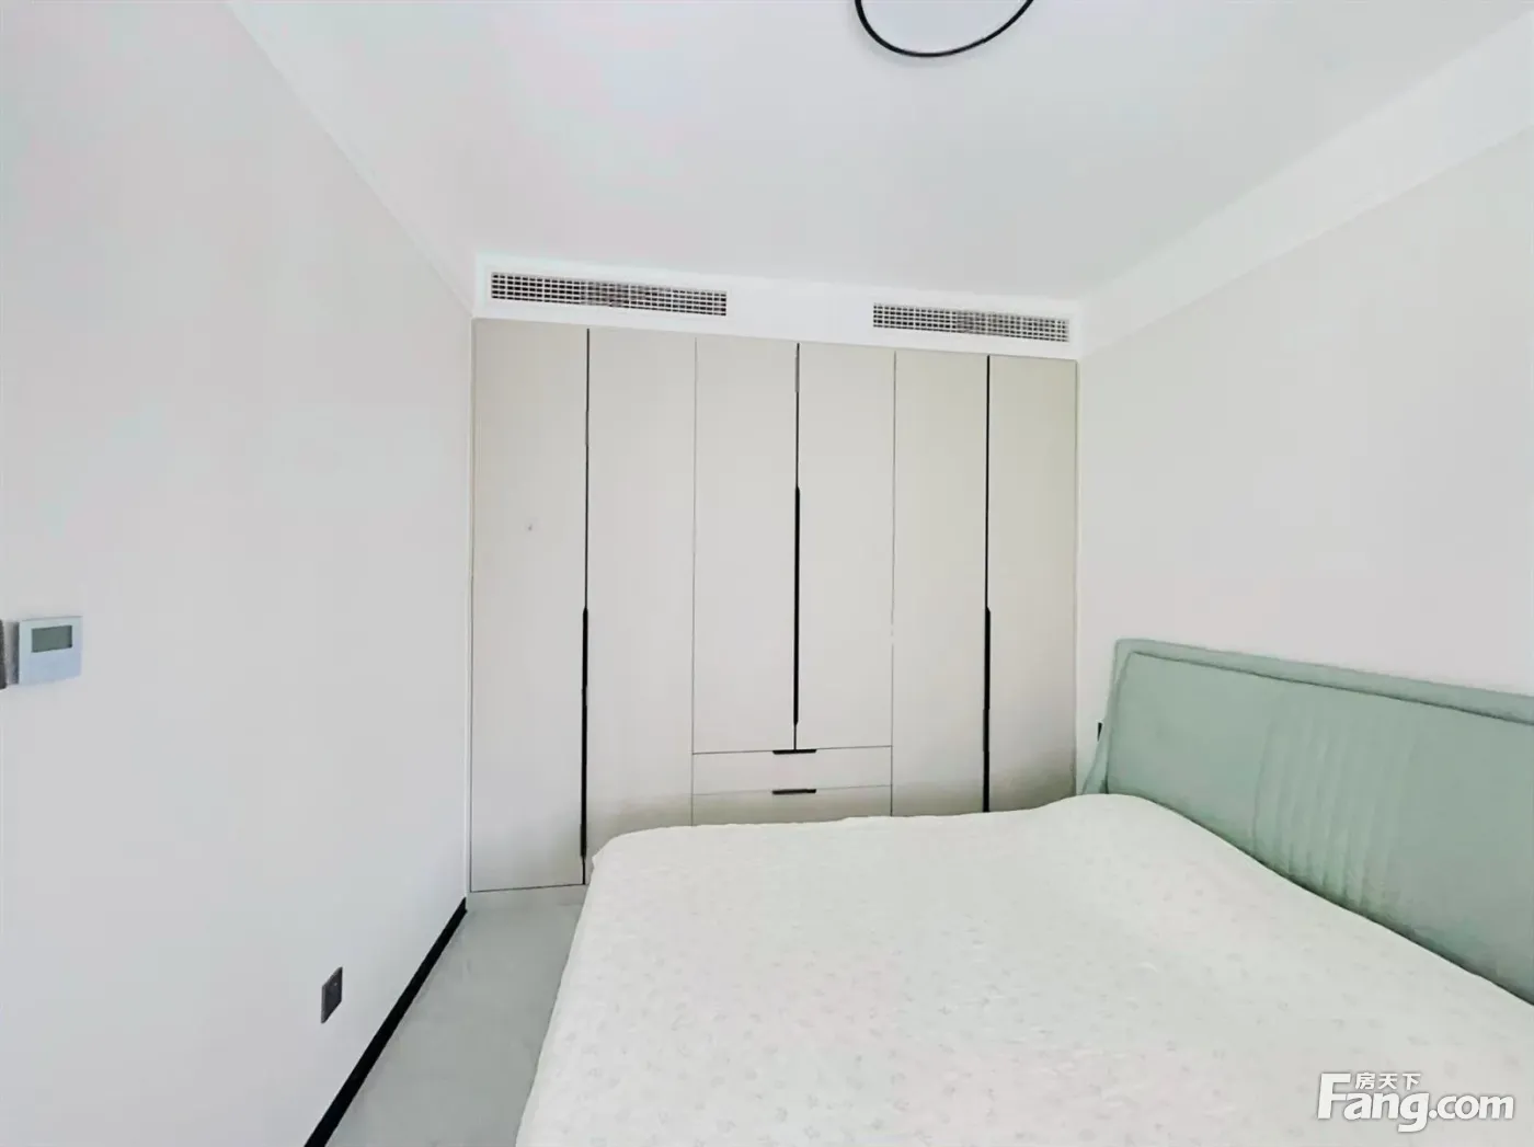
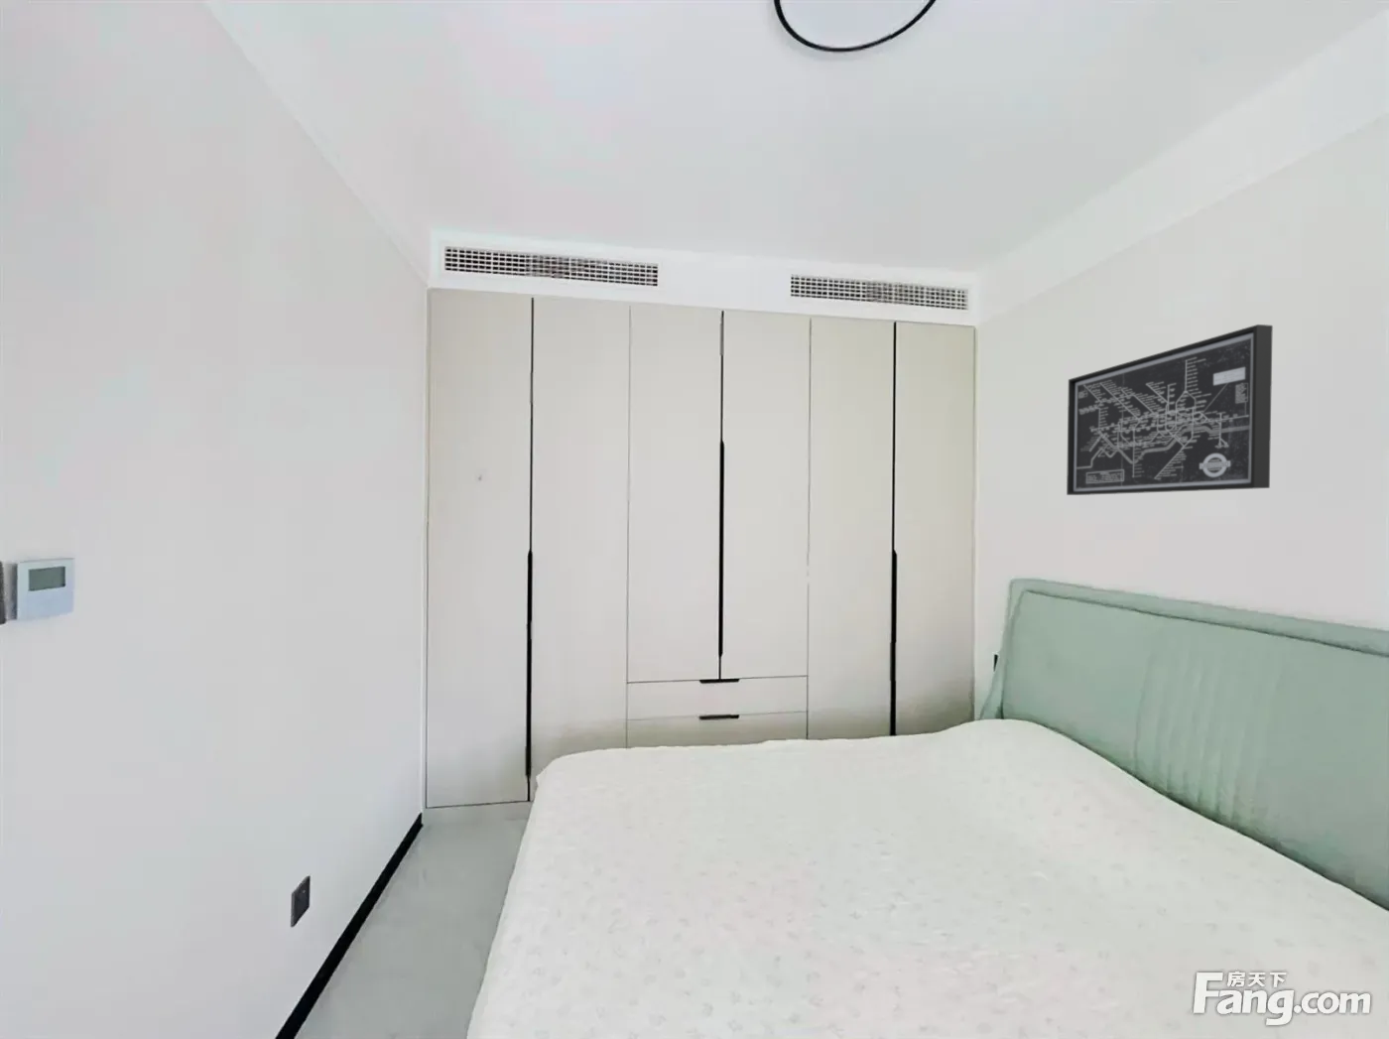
+ wall art (1152, 423)
